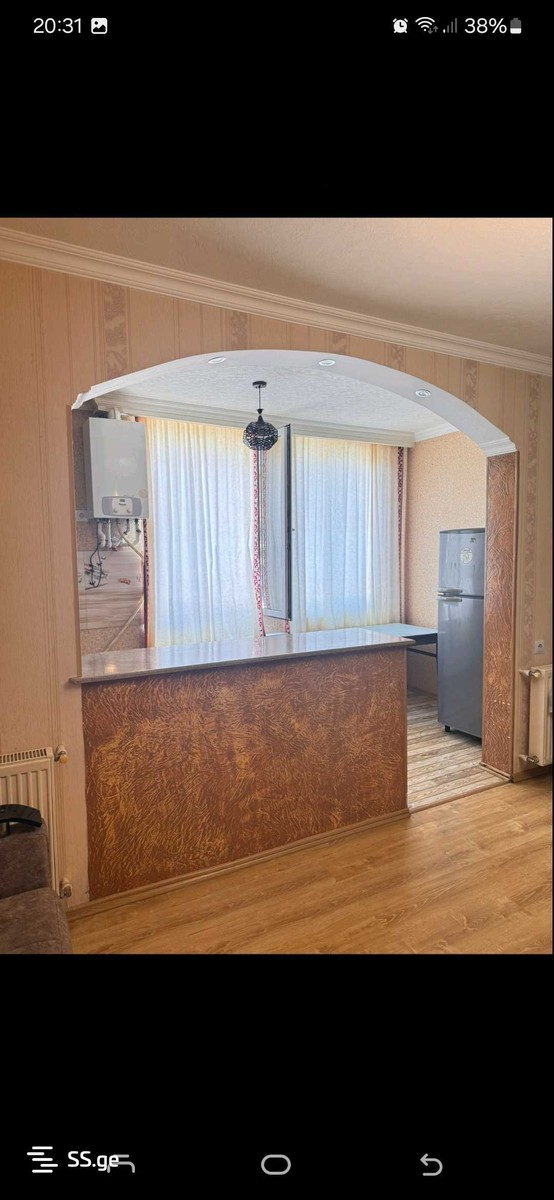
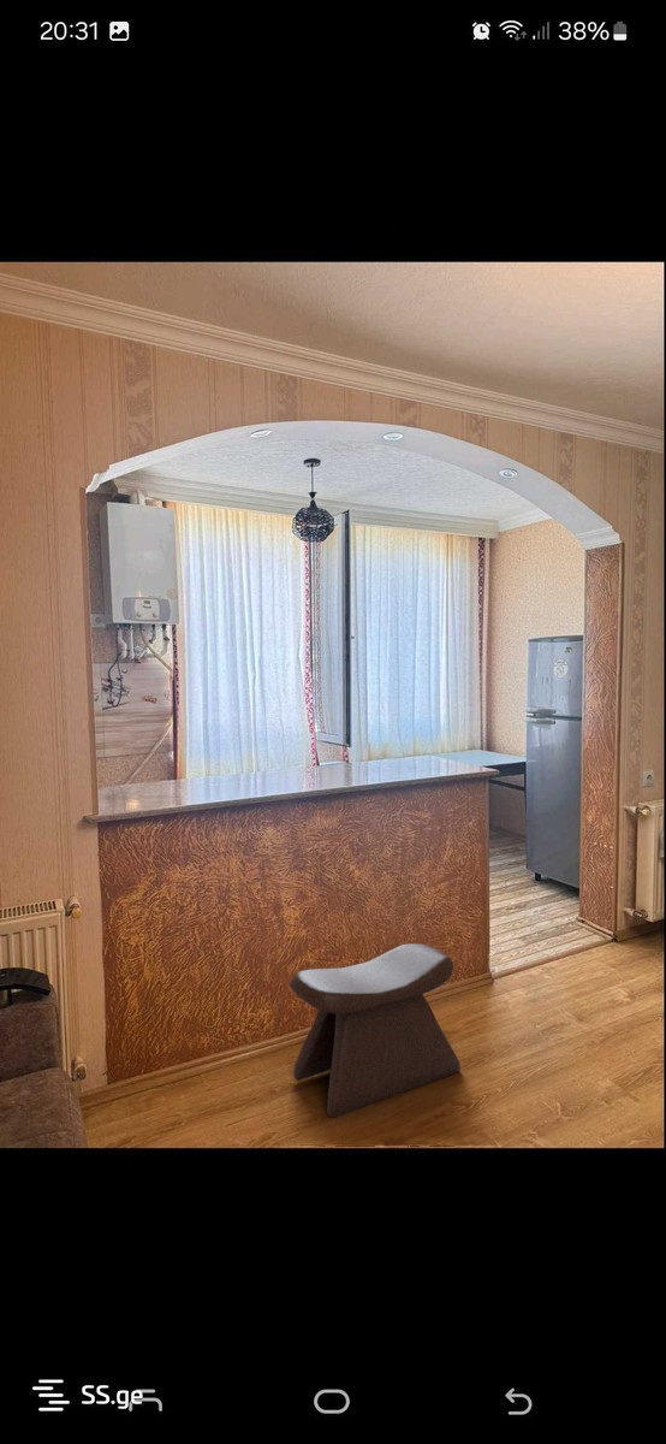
+ stool (374, 1019)
